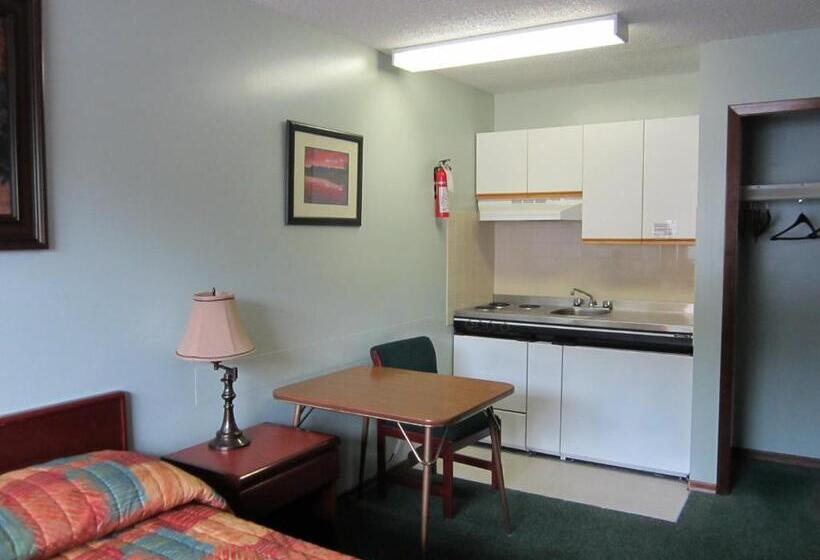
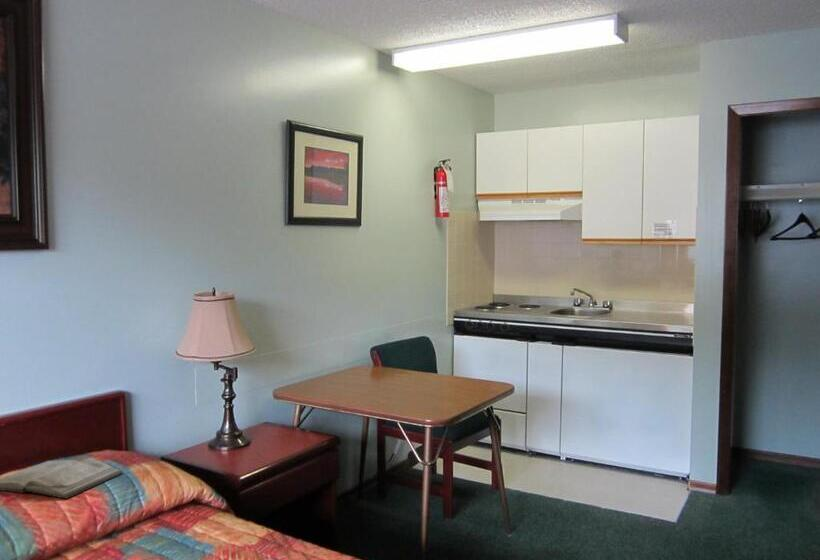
+ diary (55, 474)
